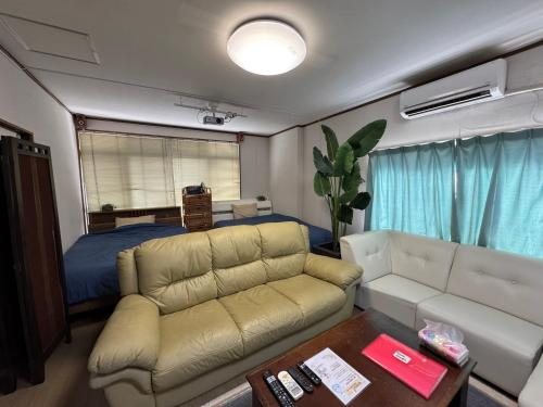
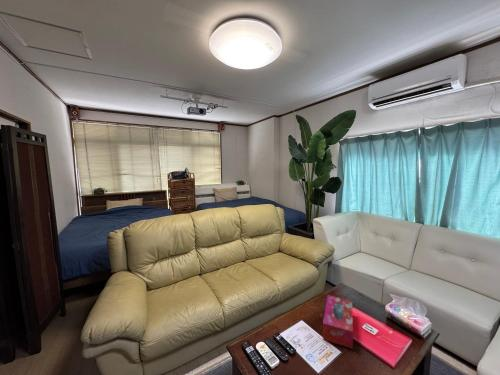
+ tissue box (338, 318)
